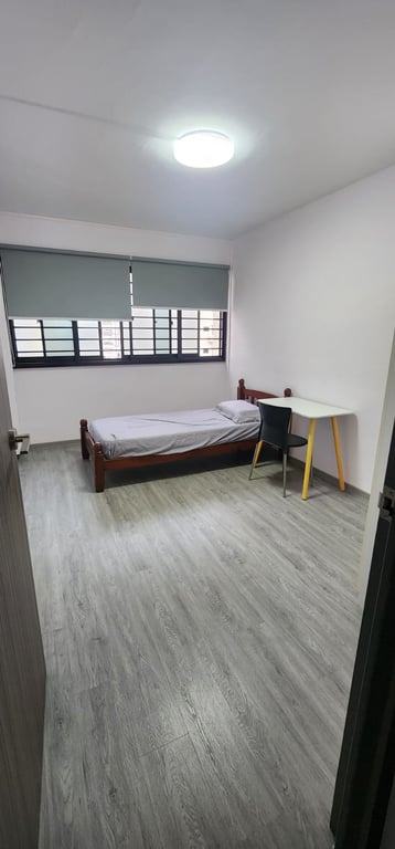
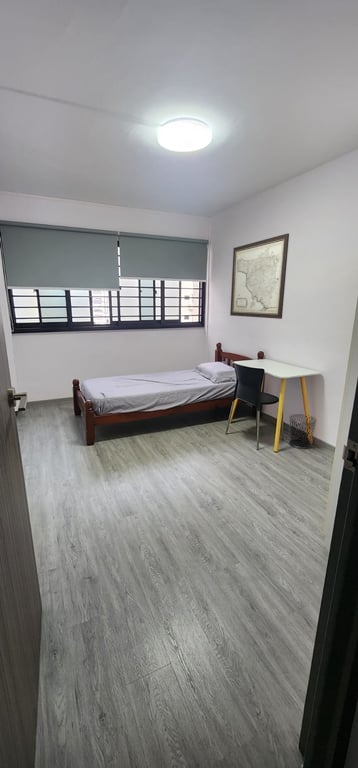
+ wall art (255, 280)
+ waste bin (301, 431)
